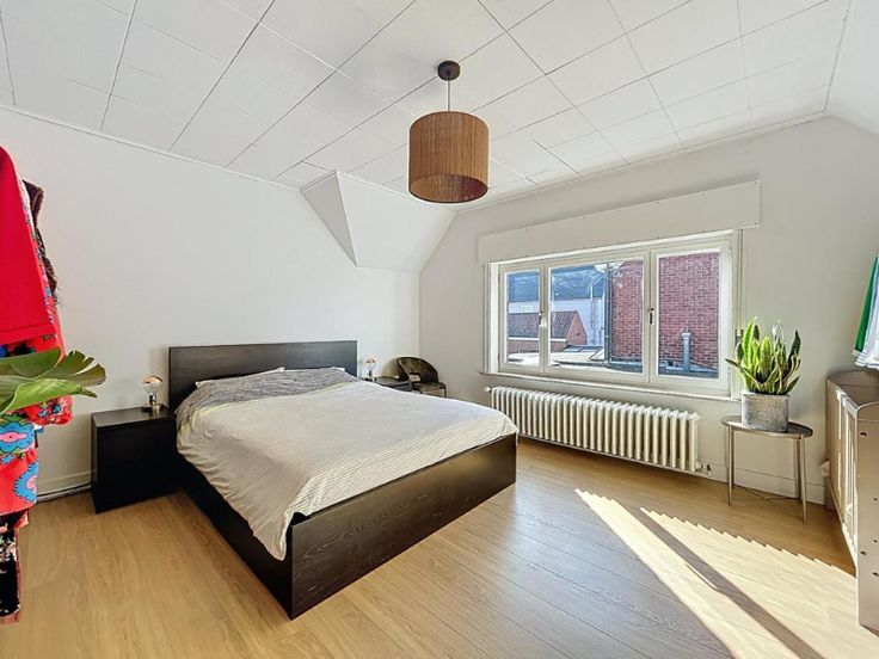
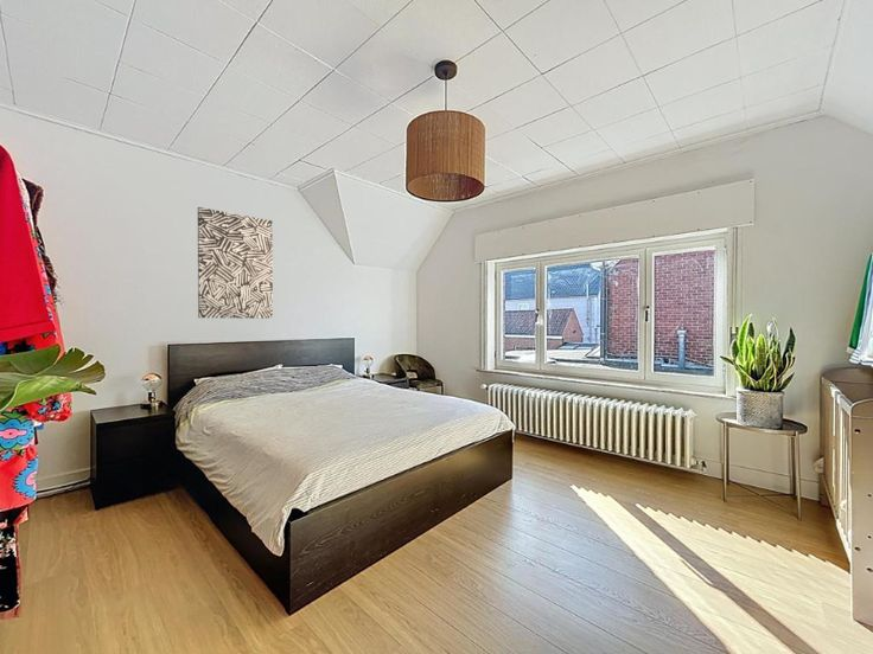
+ wall art (237, 265)
